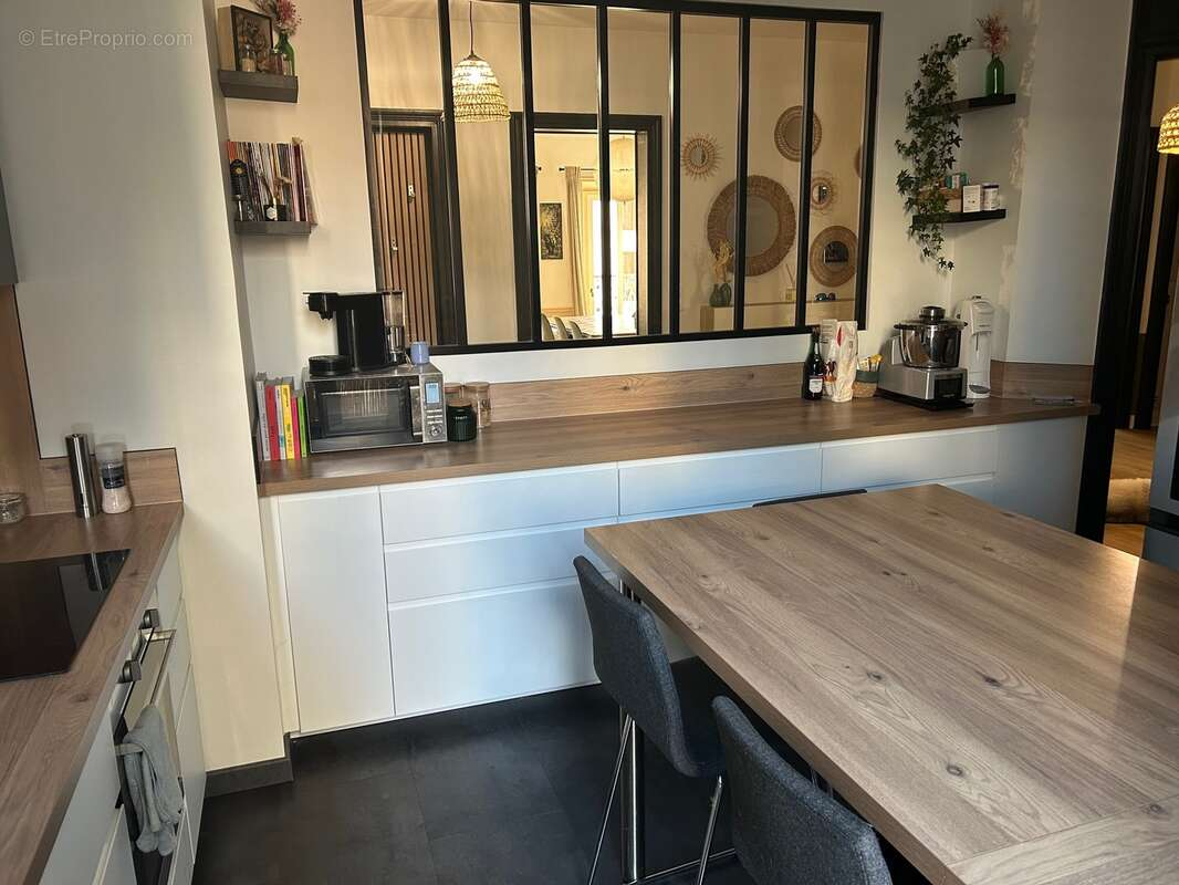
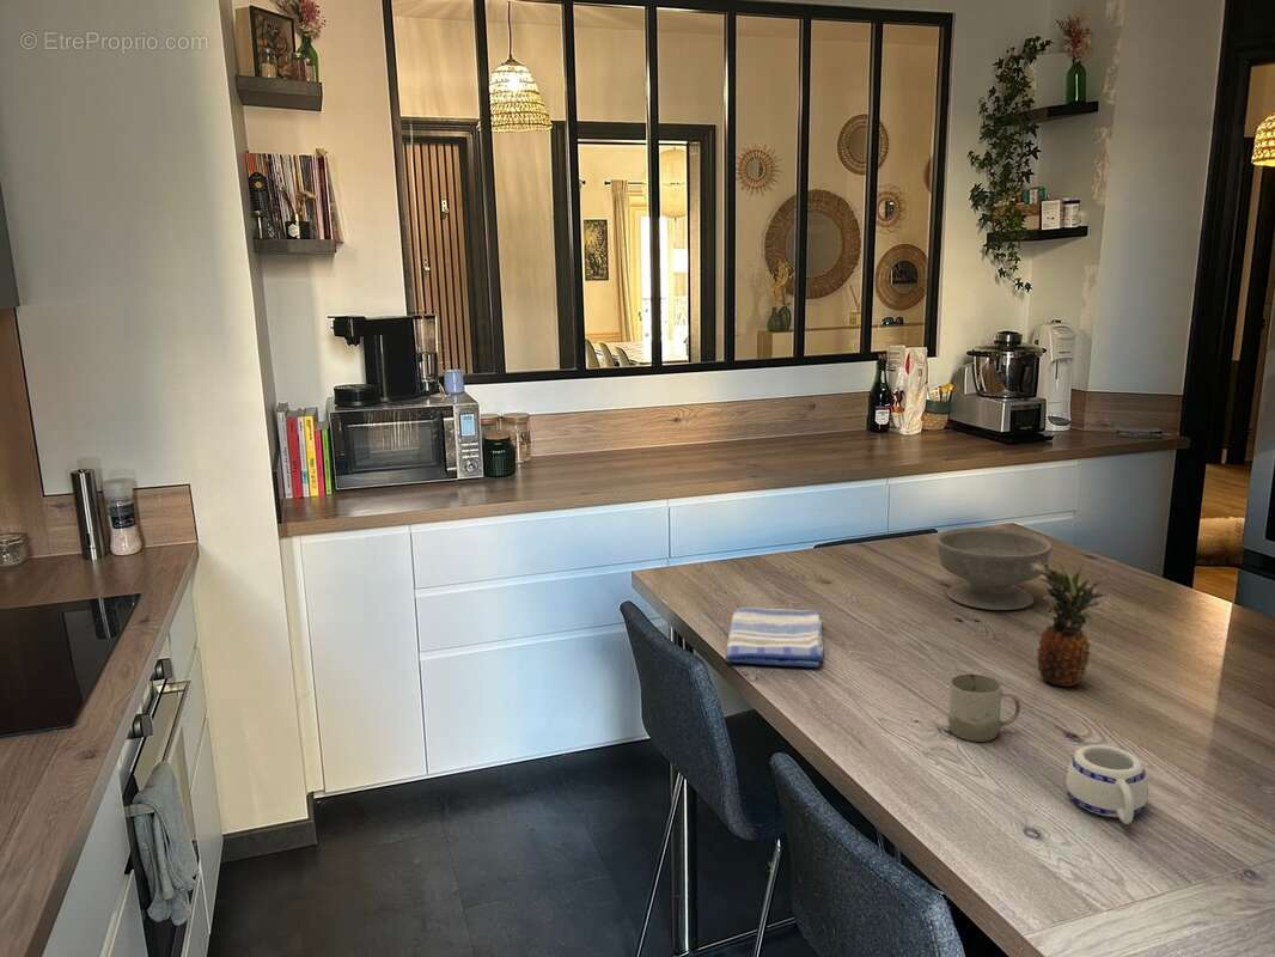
+ mug (1111, 785)
+ fruit (1064, 620)
+ dish towel (775, 634)
+ cup (984, 707)
+ bowl (990, 568)
